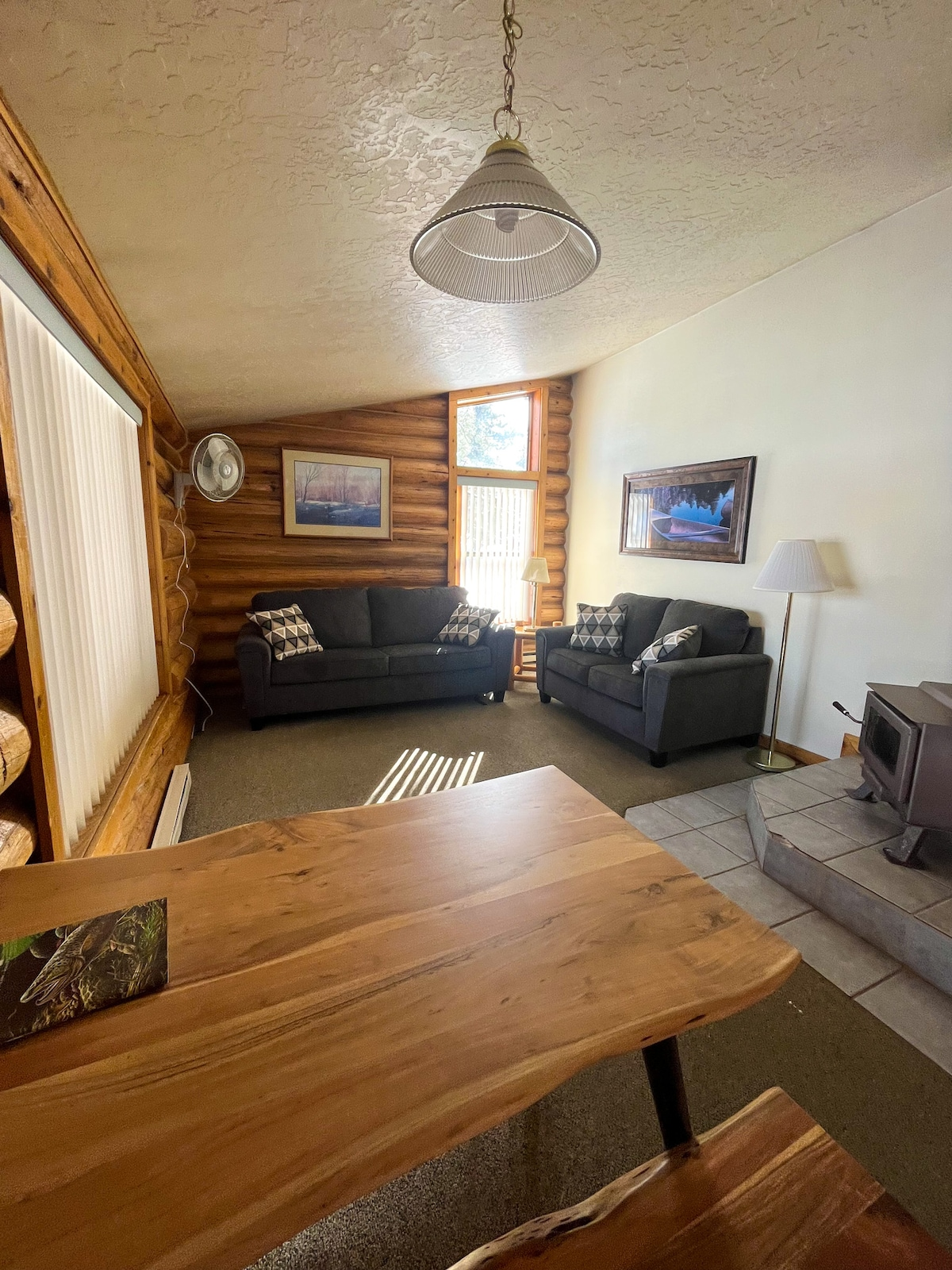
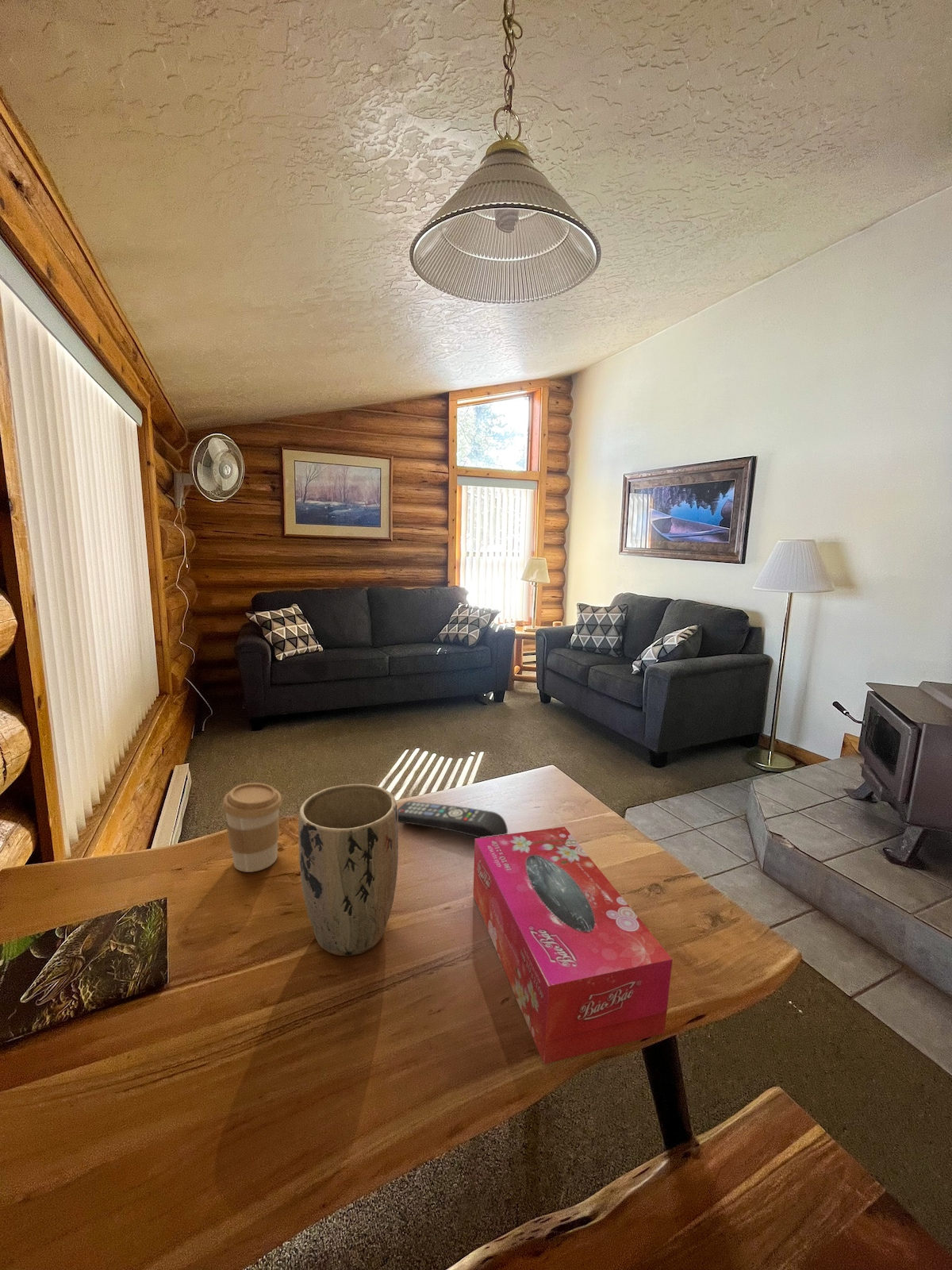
+ plant pot (349, 870)
+ coffee cup (254, 825)
+ tissue box (556, 922)
+ remote control (450, 818)
